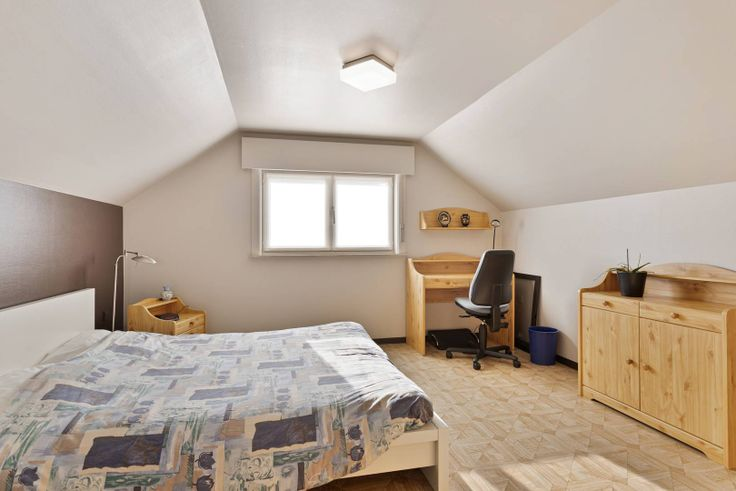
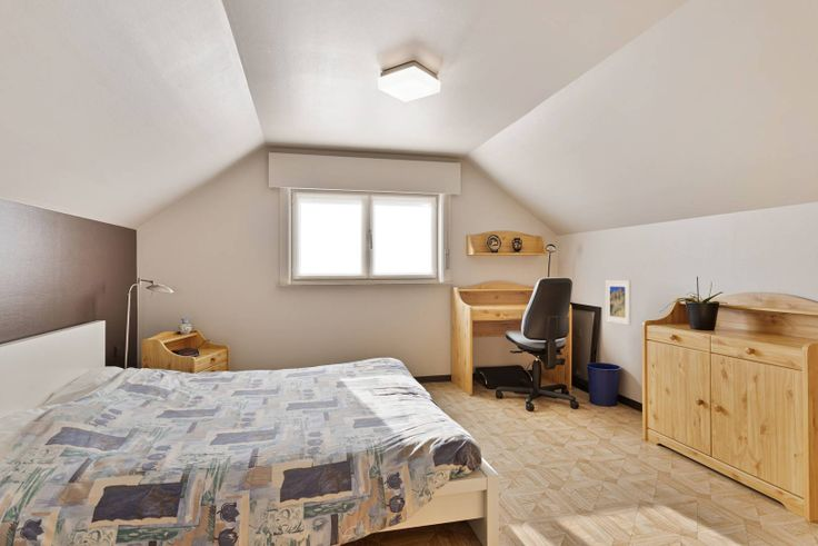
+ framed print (617, 301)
